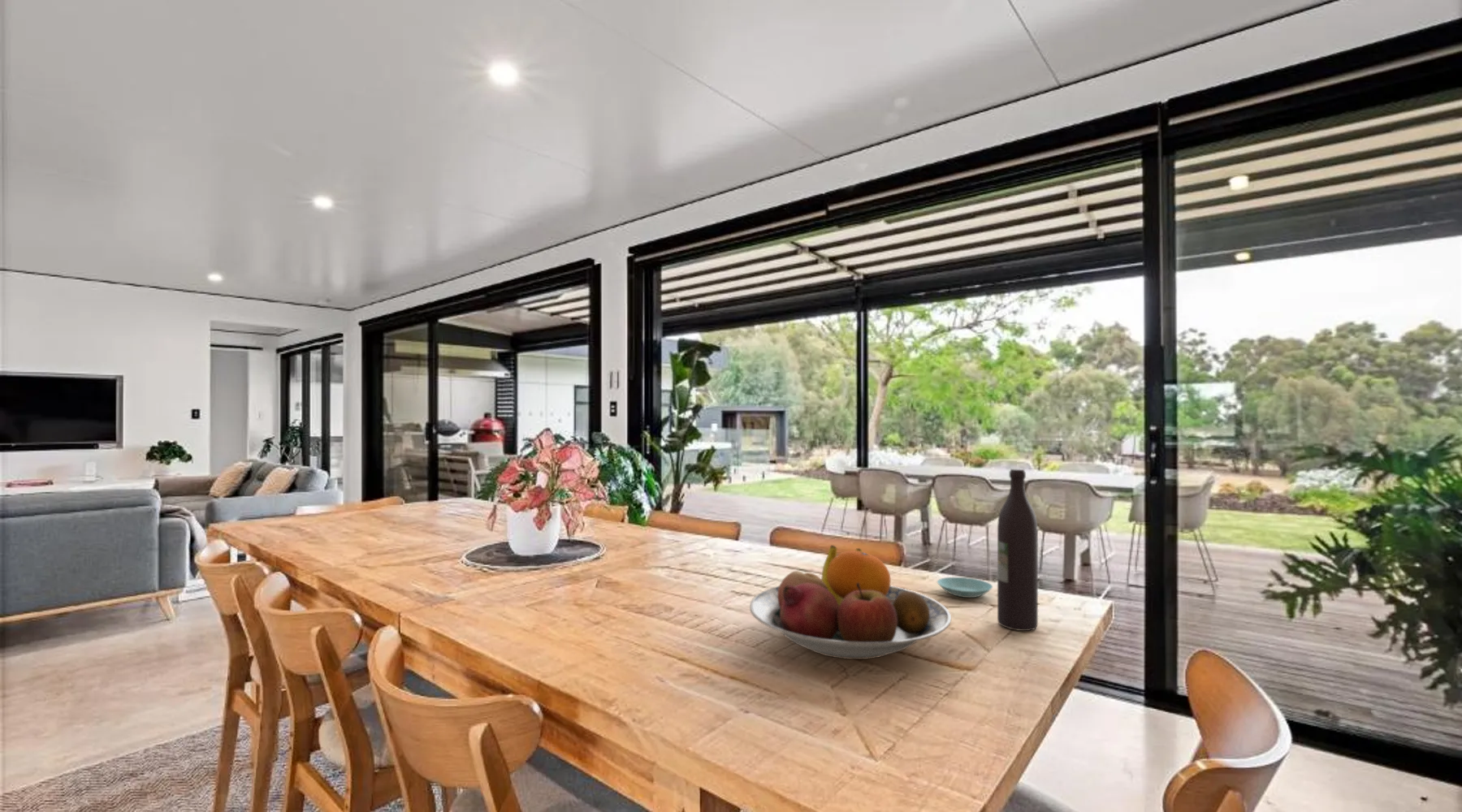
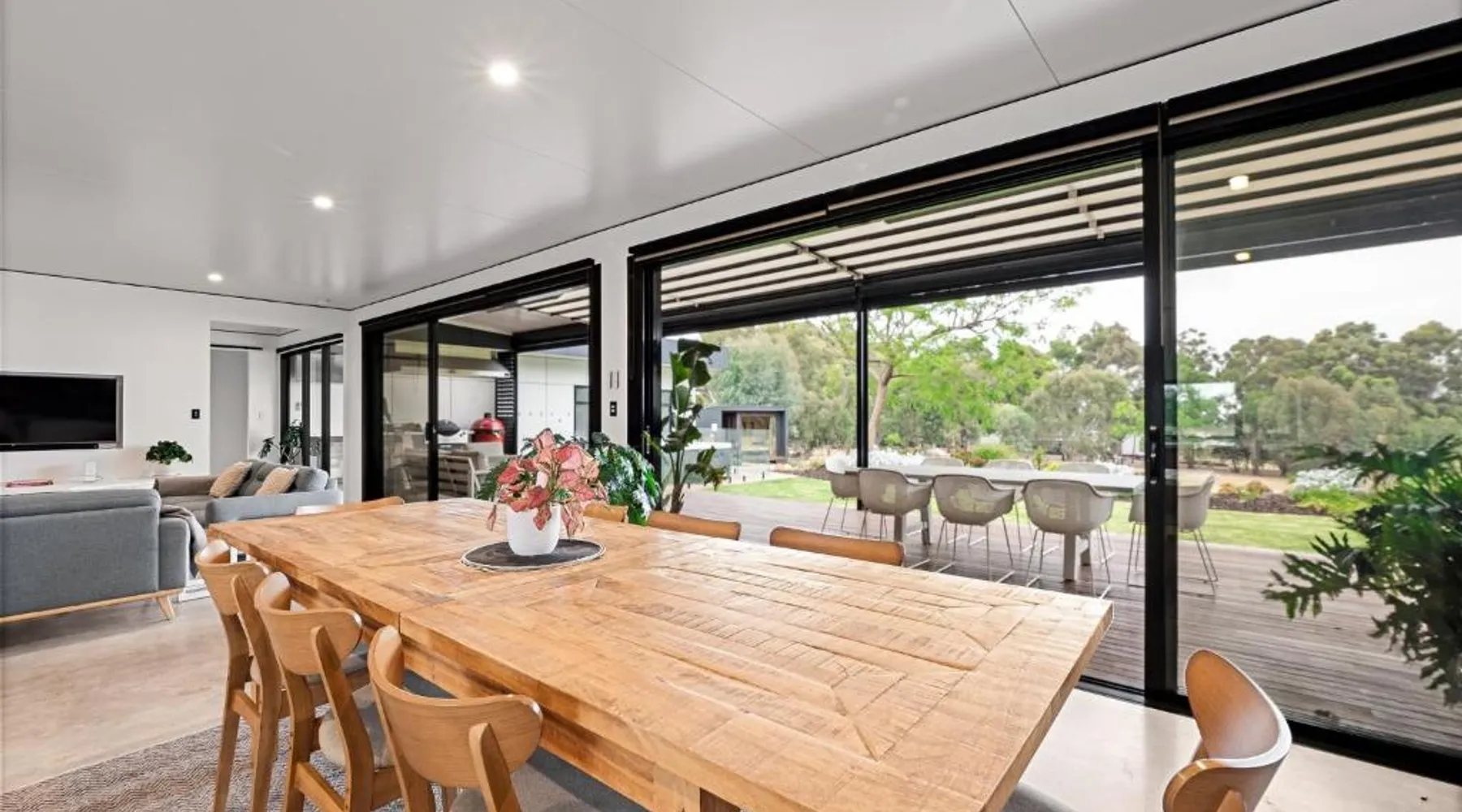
- wine bottle (1017, 547)
- saucer (964, 588)
- fruit bowl (847, 598)
